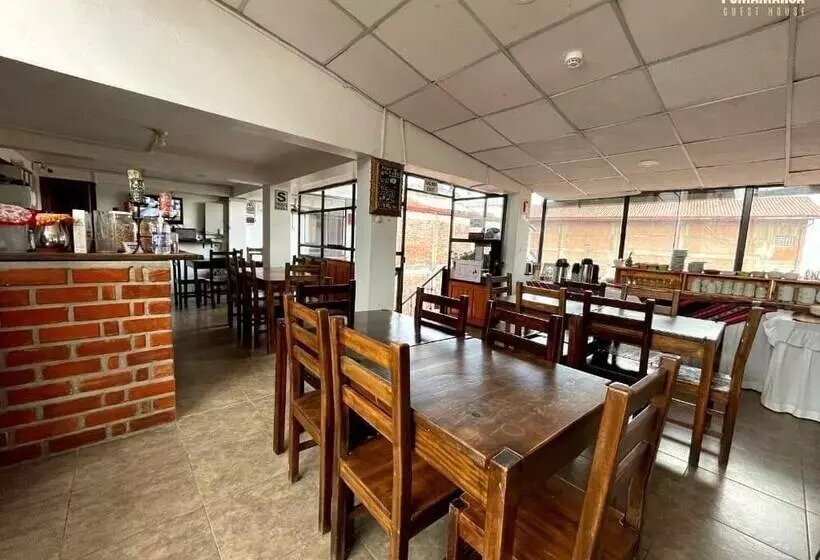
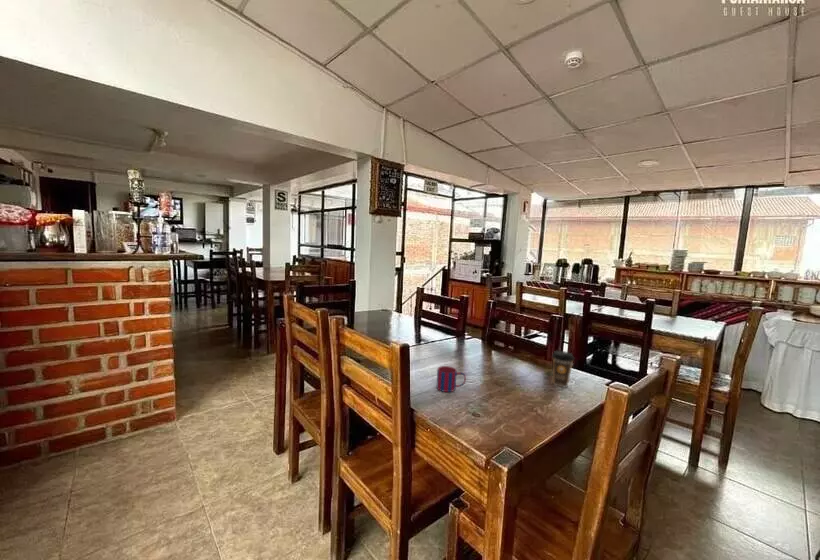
+ coffee cup (561, 369)
+ mug (451, 379)
